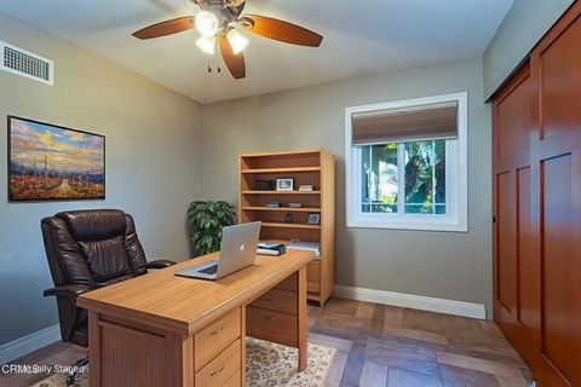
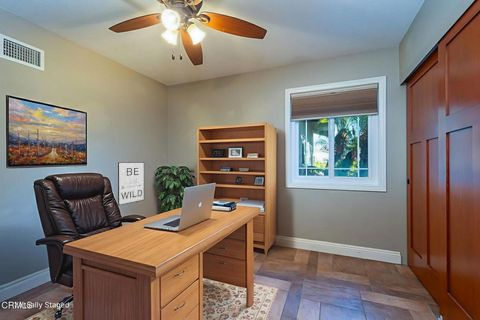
+ wall art (131, 182)
